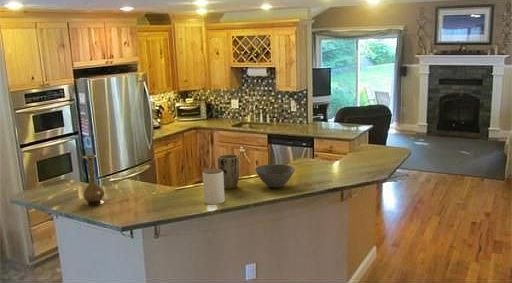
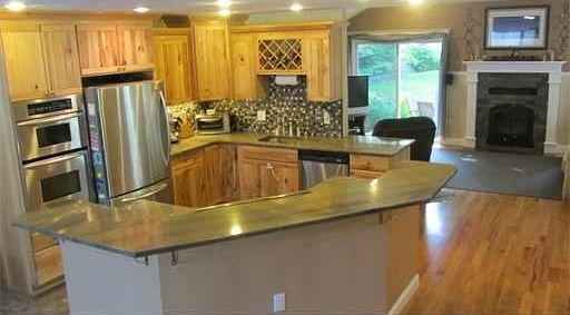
- jar (213, 186)
- bowl (275, 177)
- vase (92, 179)
- plant pot (228, 171)
